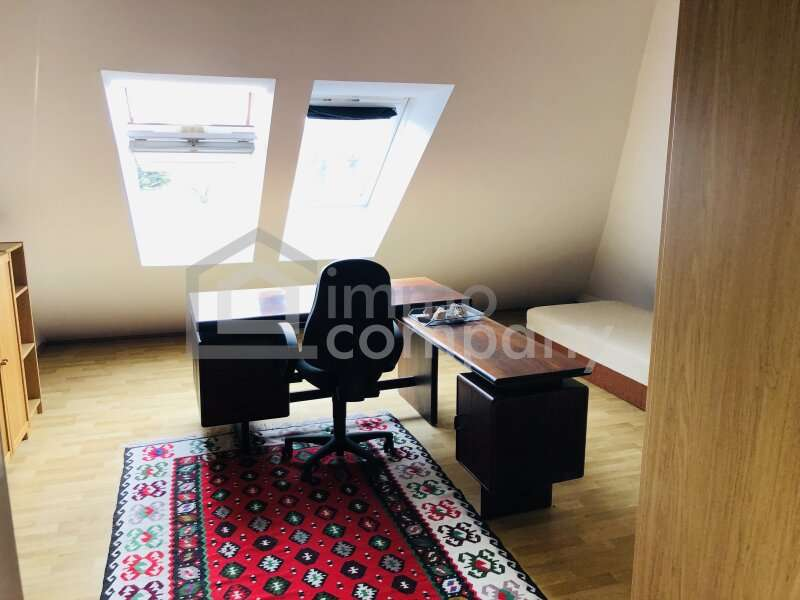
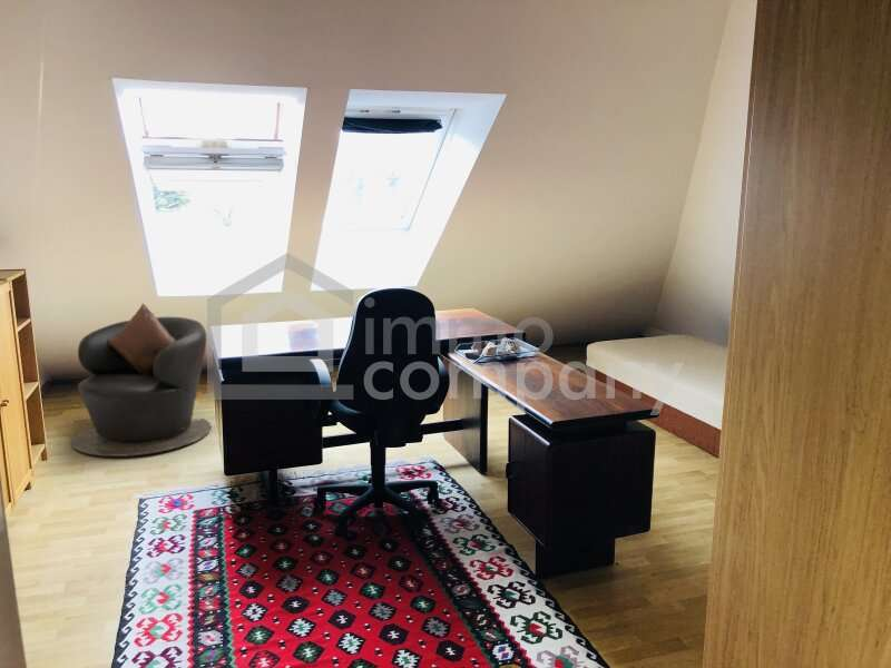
+ leather (138, 370)
